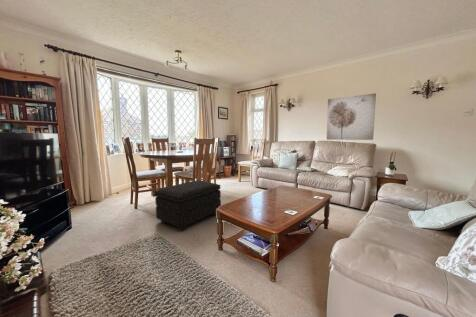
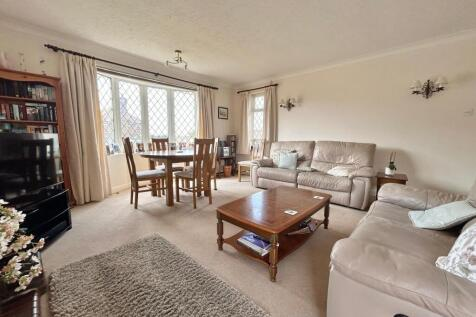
- footstool (189, 201)
- wall art (349, 118)
